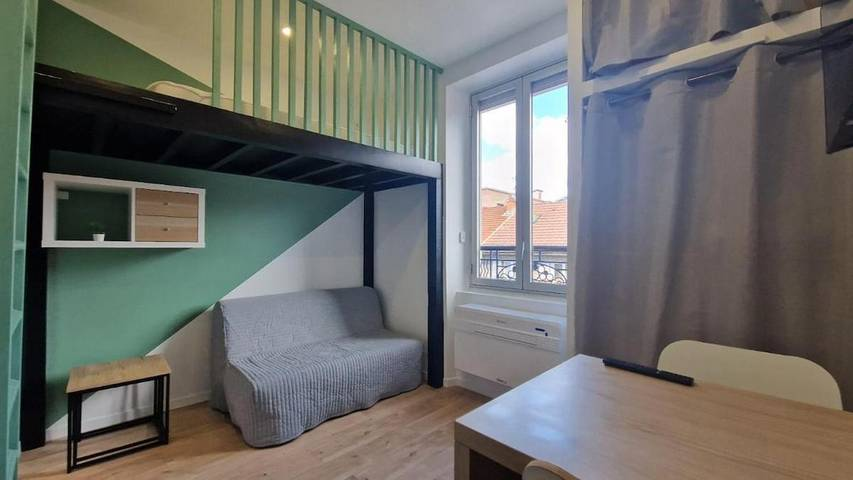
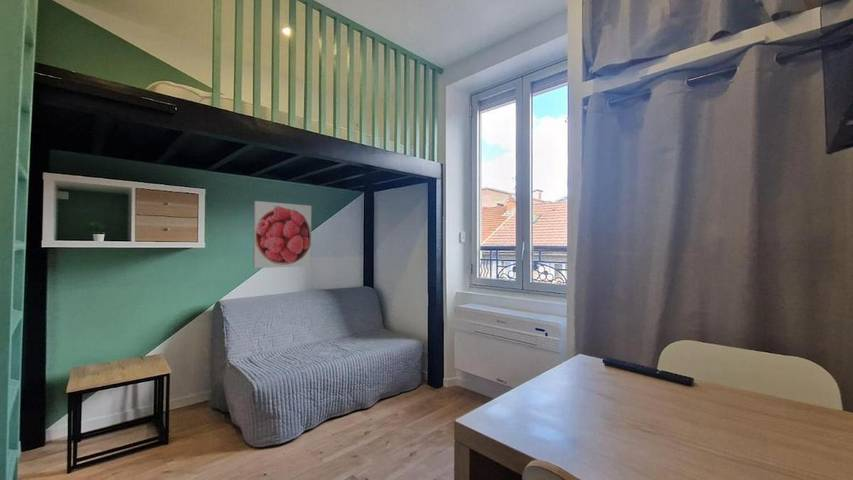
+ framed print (283, 235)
